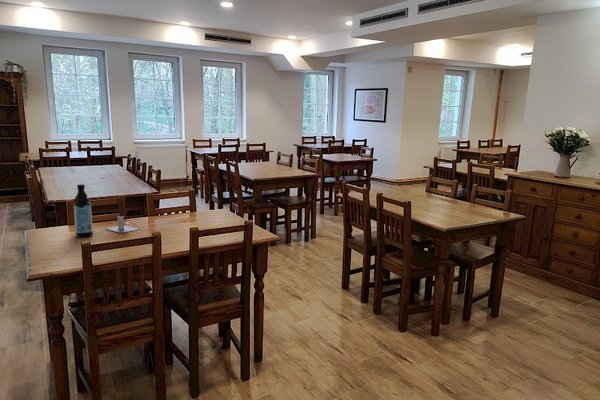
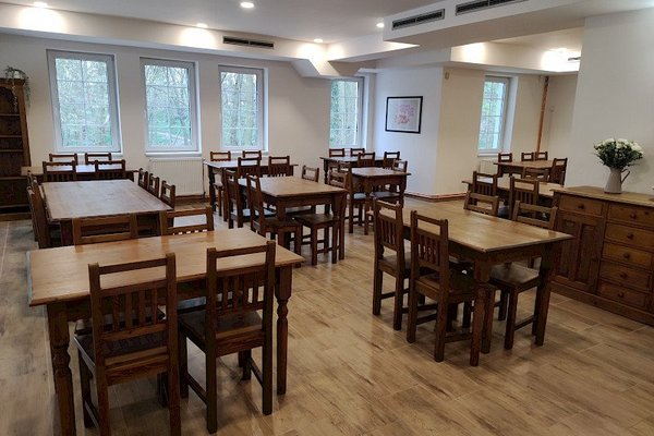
- water bottle (82, 210)
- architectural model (122, 222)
